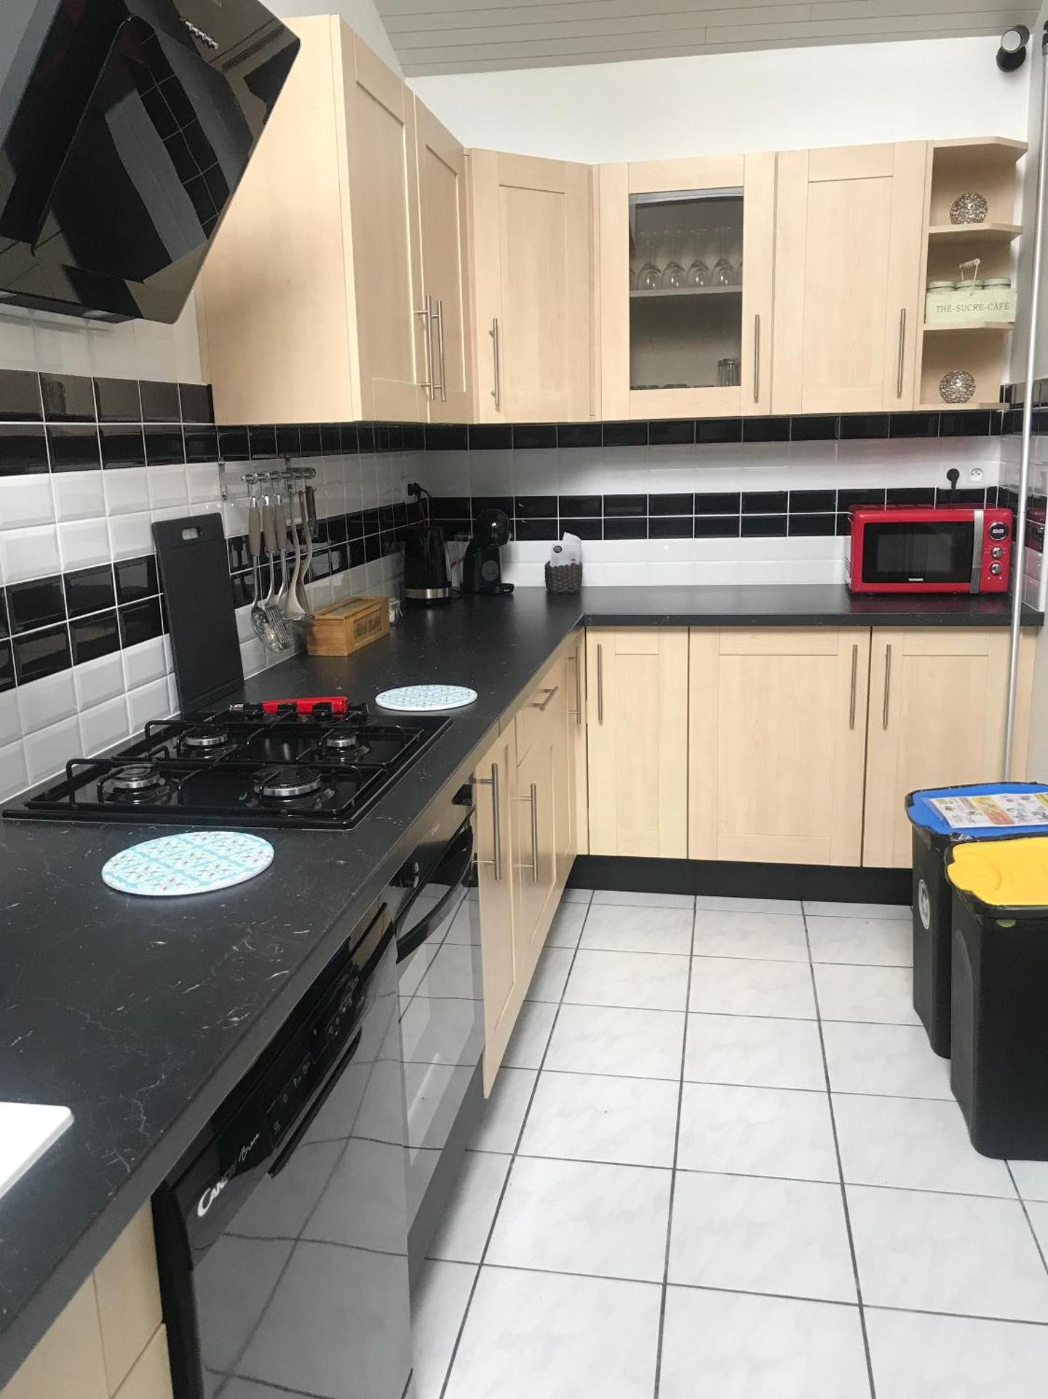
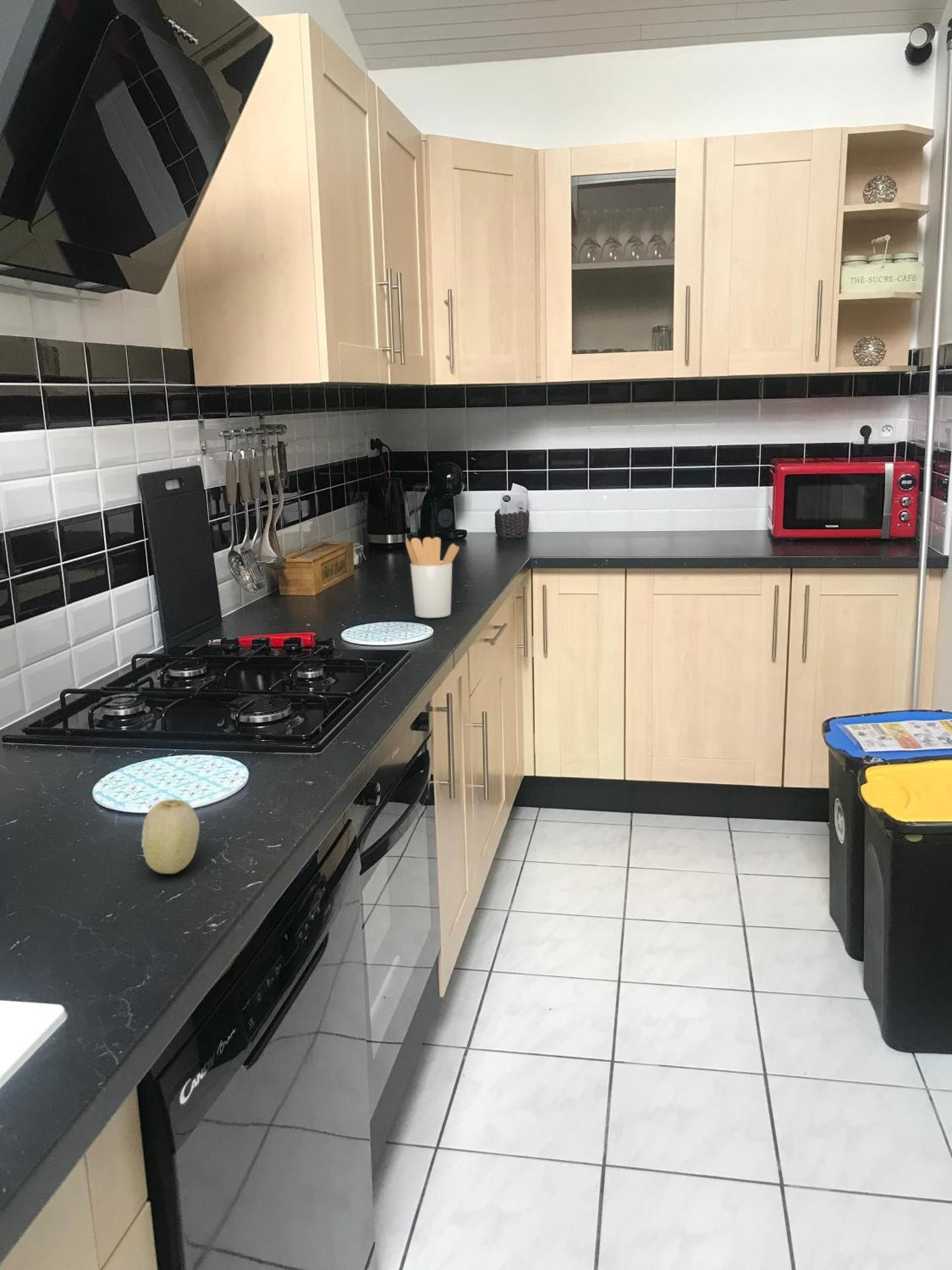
+ fruit (171, 836)
+ utensil holder (430, 575)
